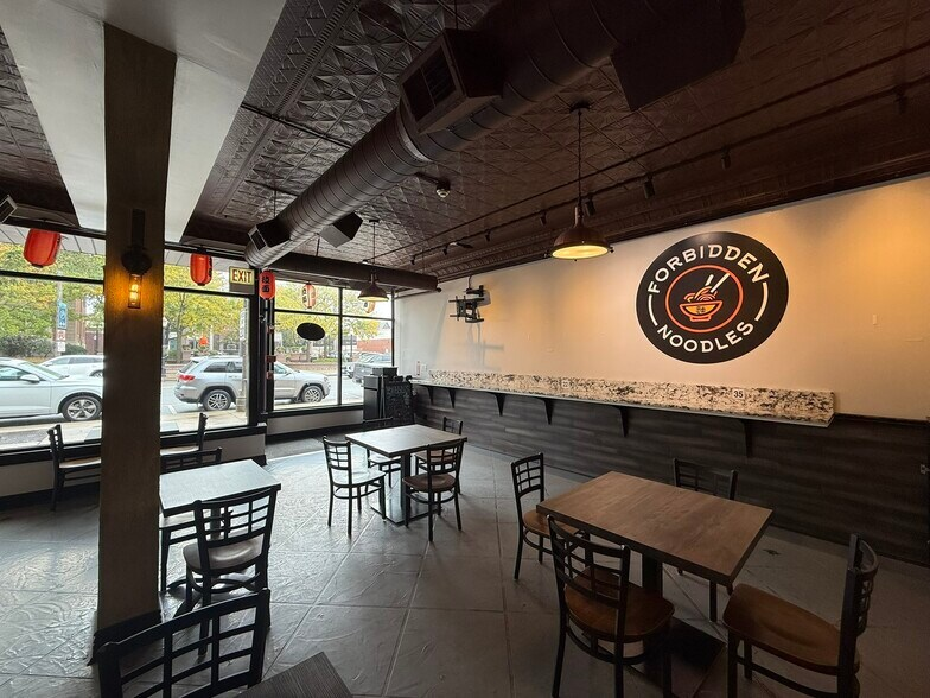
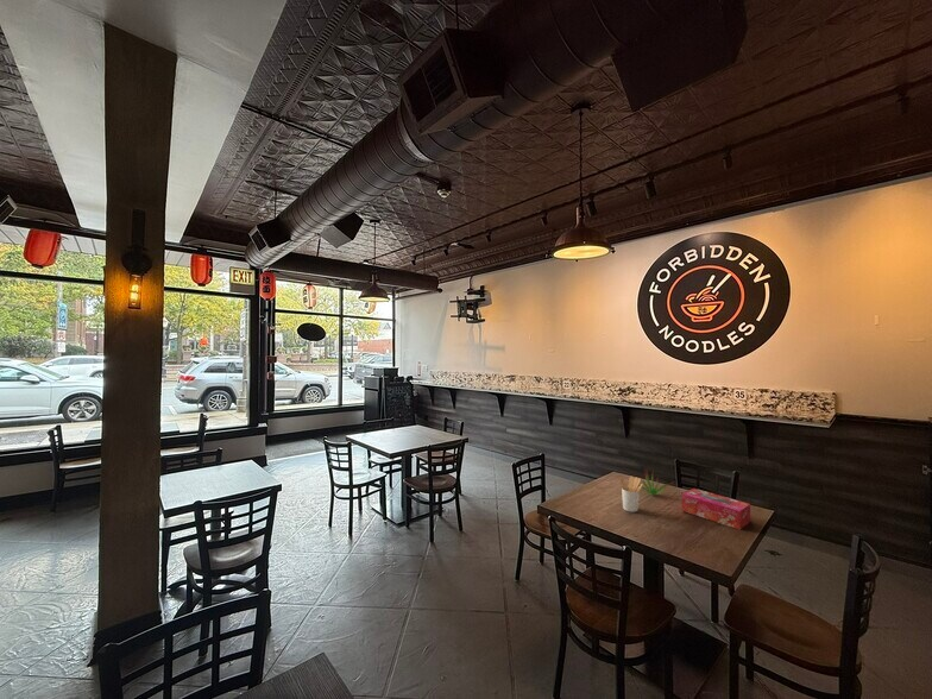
+ succulent plant (647, 480)
+ utensil holder (631, 492)
+ tissue box (714, 506)
